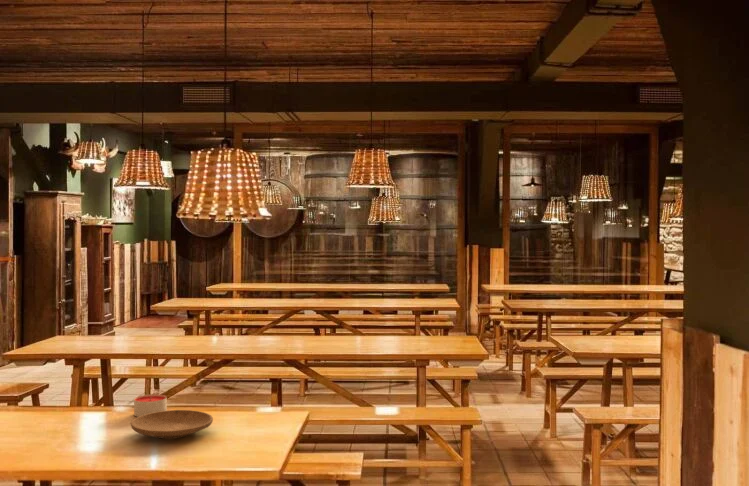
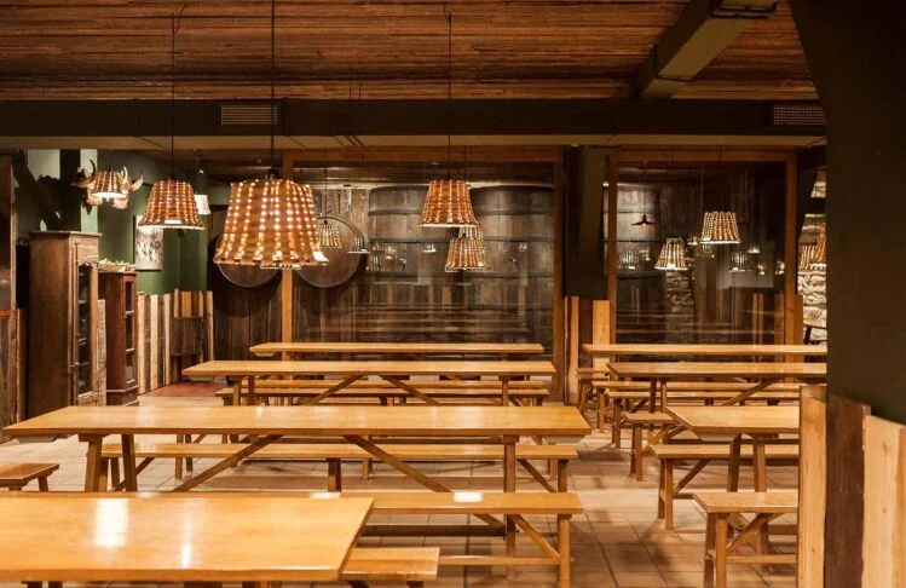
- candle (150, 405)
- plate (172, 426)
